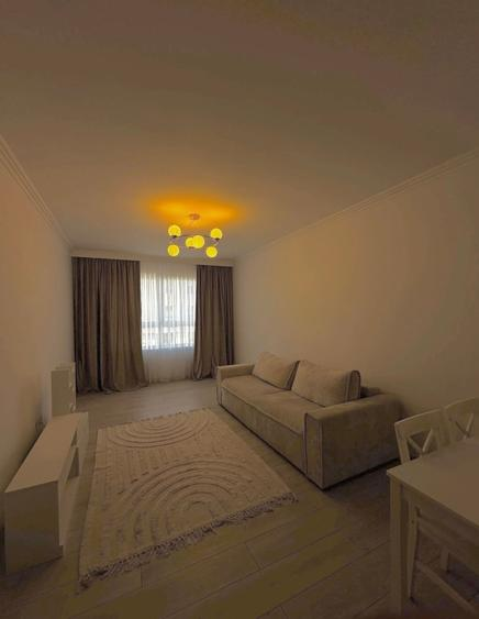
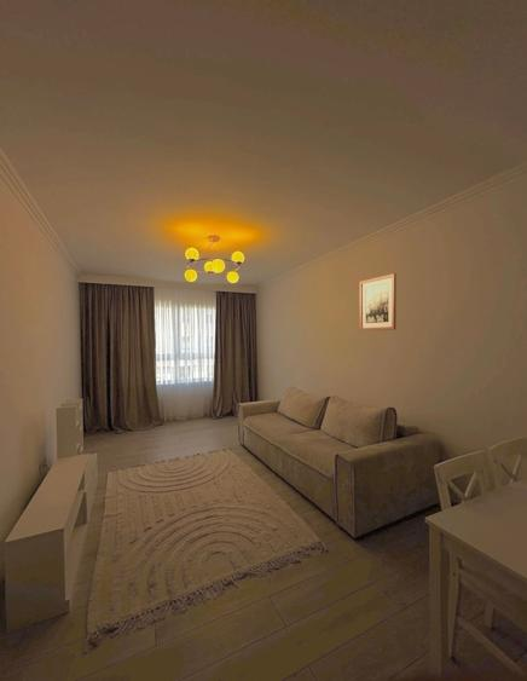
+ wall art (376, 304)
